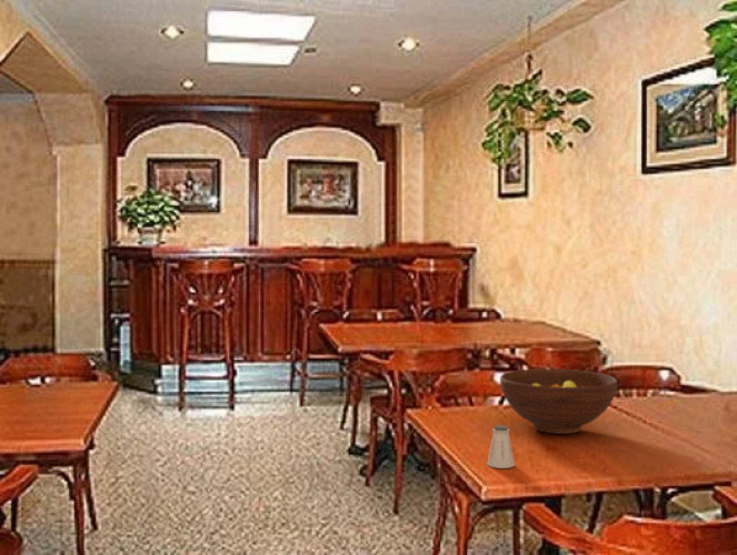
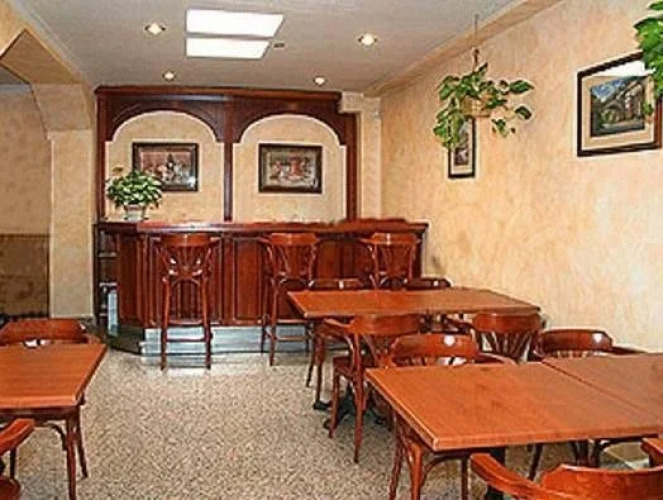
- saltshaker (500, 445)
- fruit bowl (557, 403)
